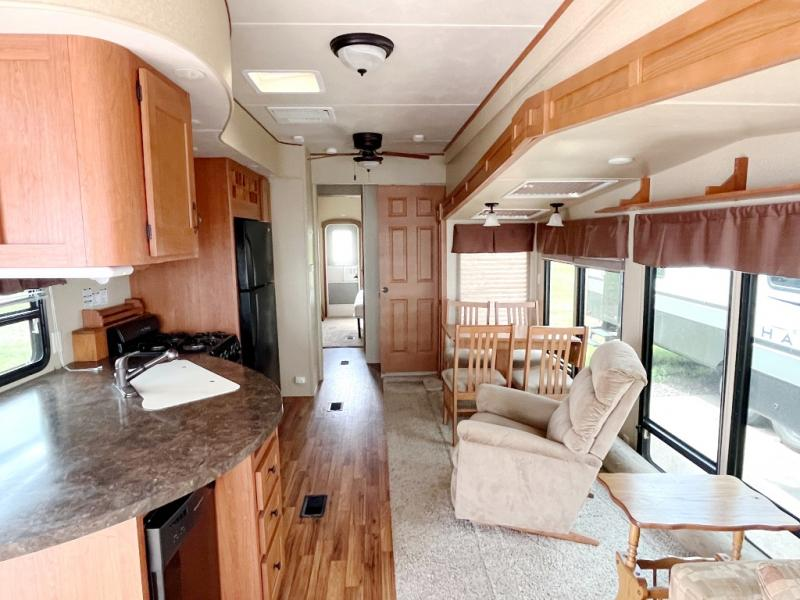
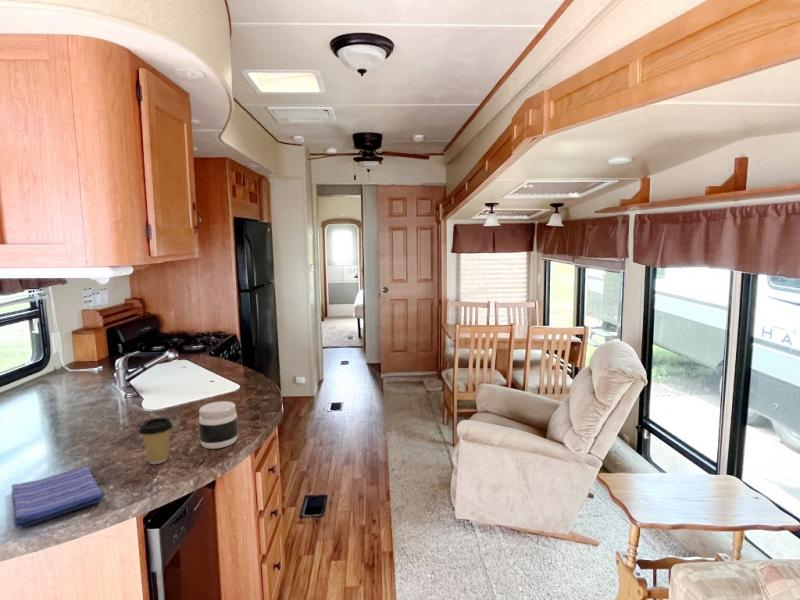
+ jar (218, 424)
+ coffee cup (157, 441)
+ dish towel (55, 492)
